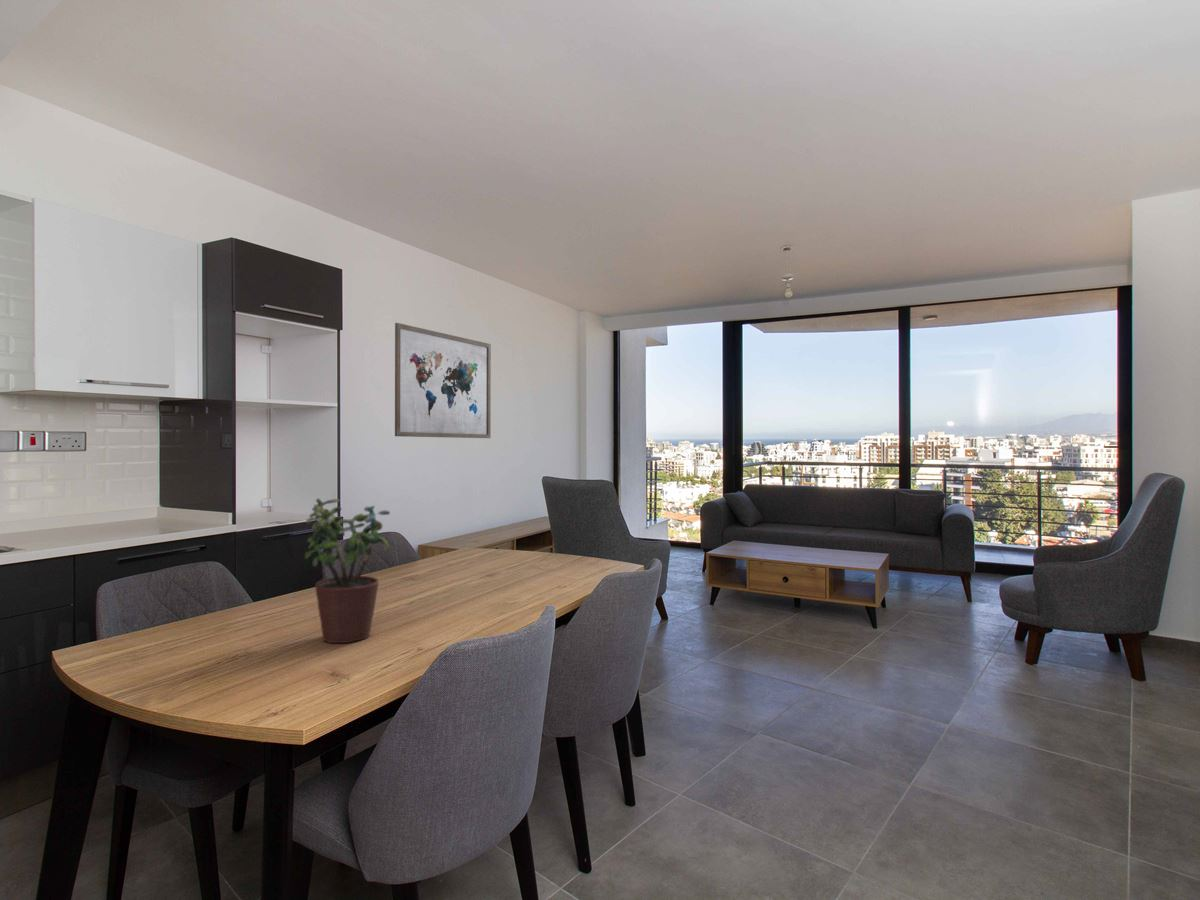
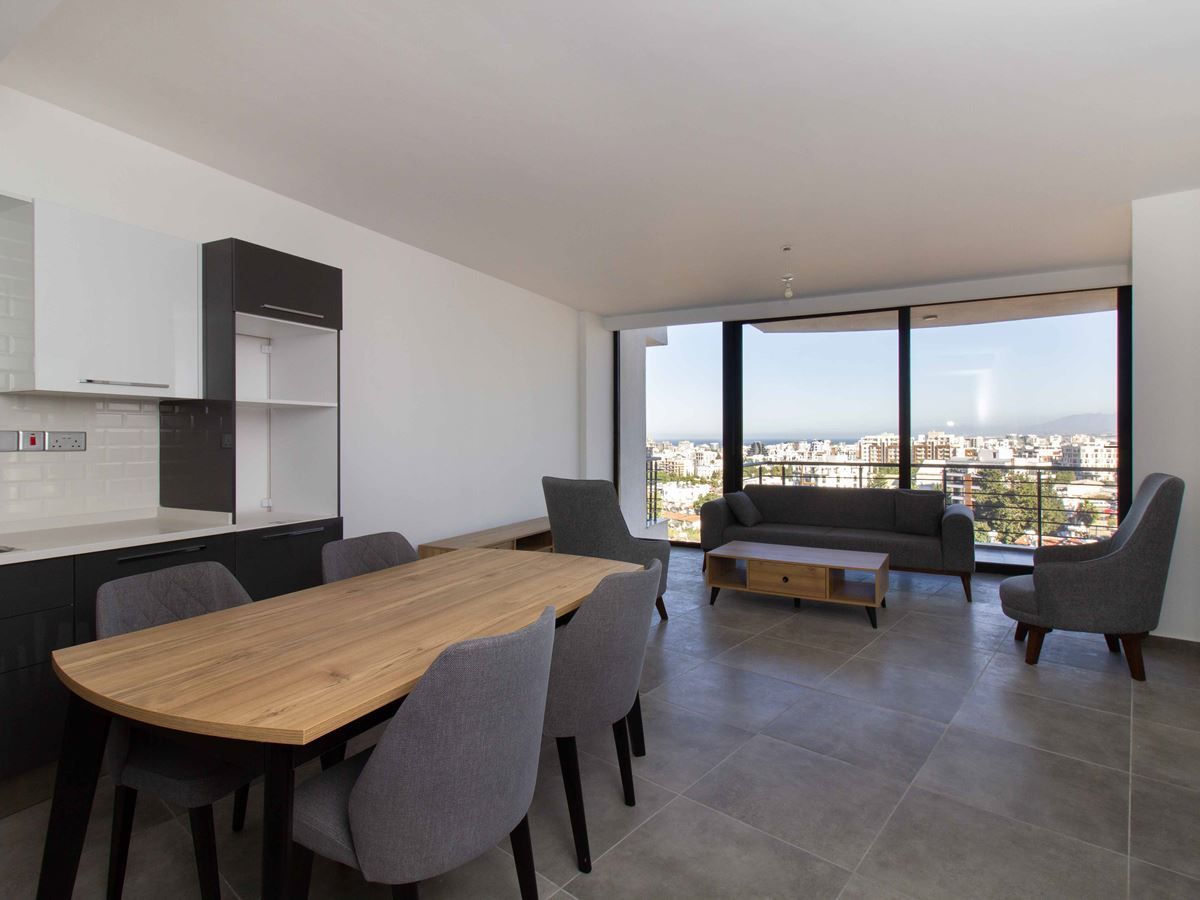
- potted plant (350, 567)
- wall art (447, 385)
